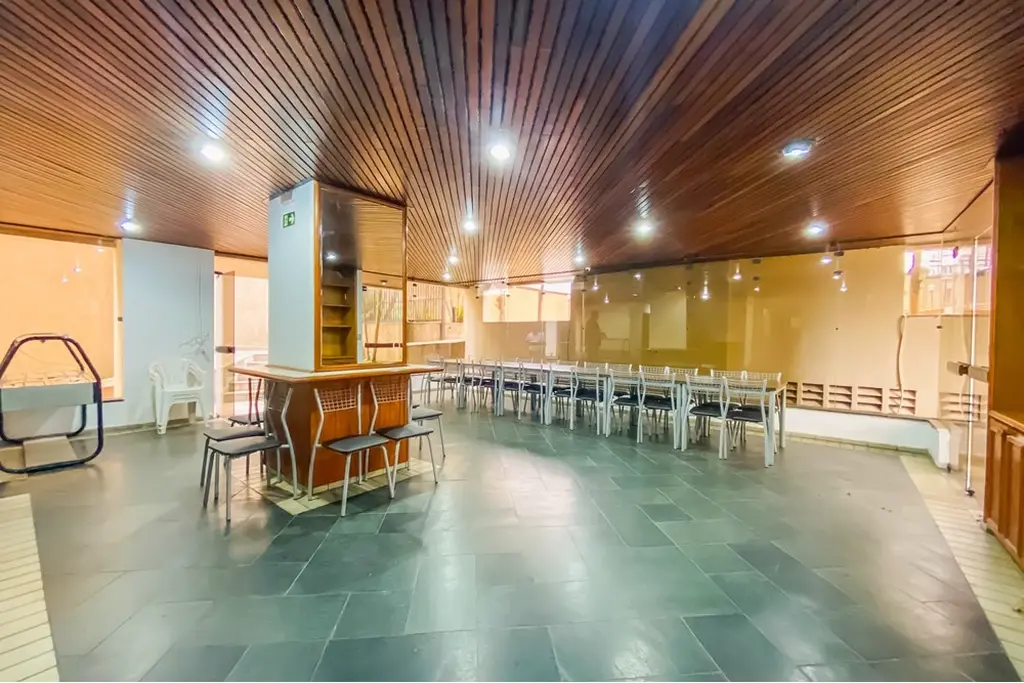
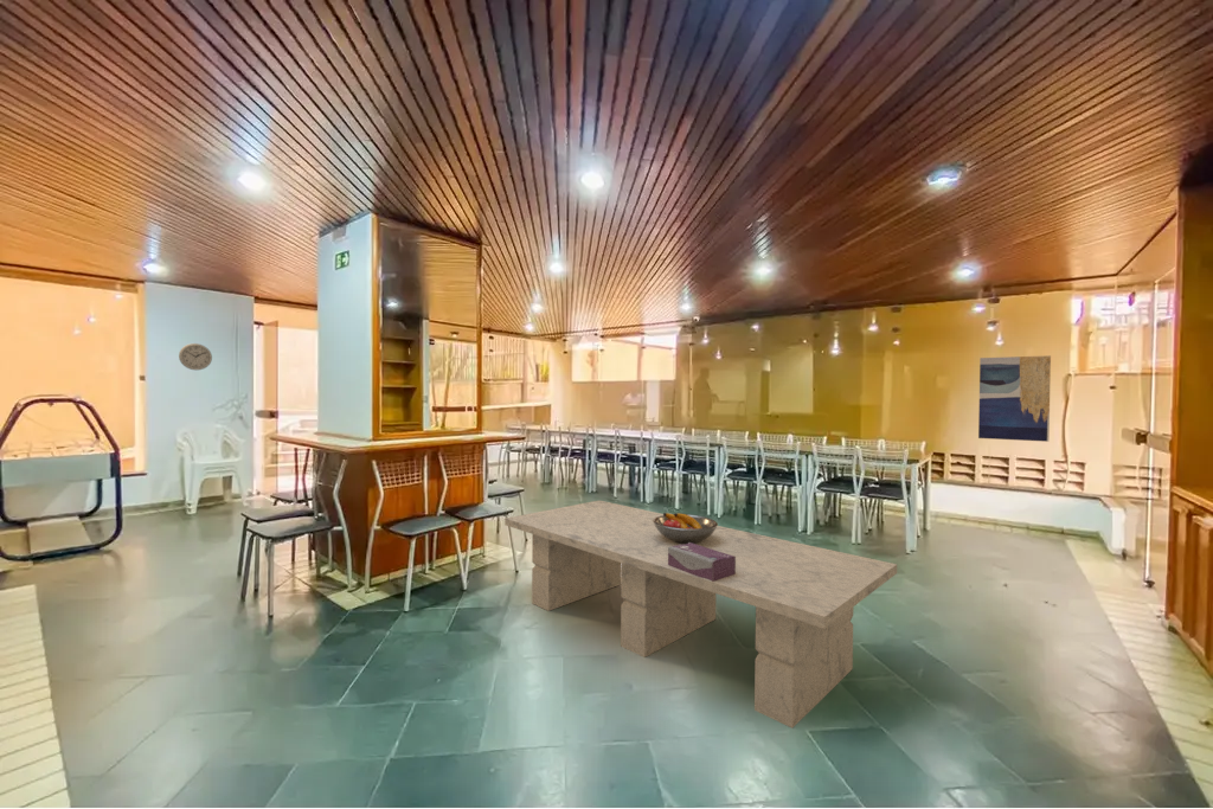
+ tissue box (700, 559)
+ fruit bowl (685, 527)
+ wall art (1013, 398)
+ wall clock (195, 357)
+ dining table (670, 584)
